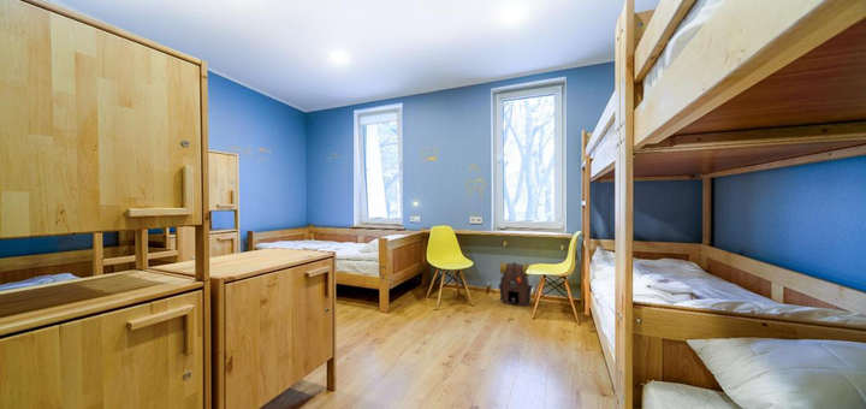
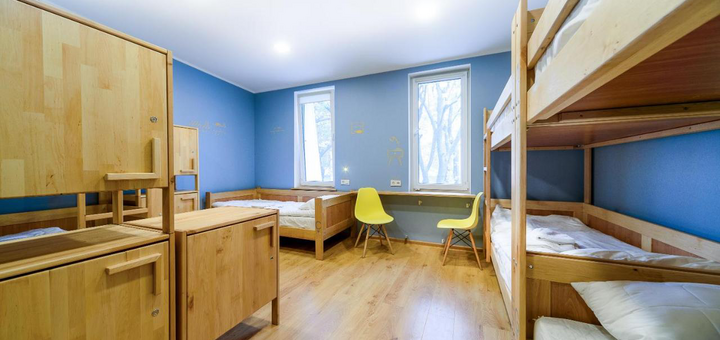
- backpack (516, 280)
